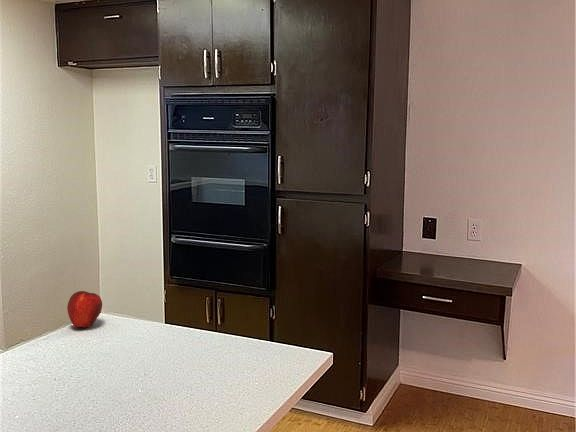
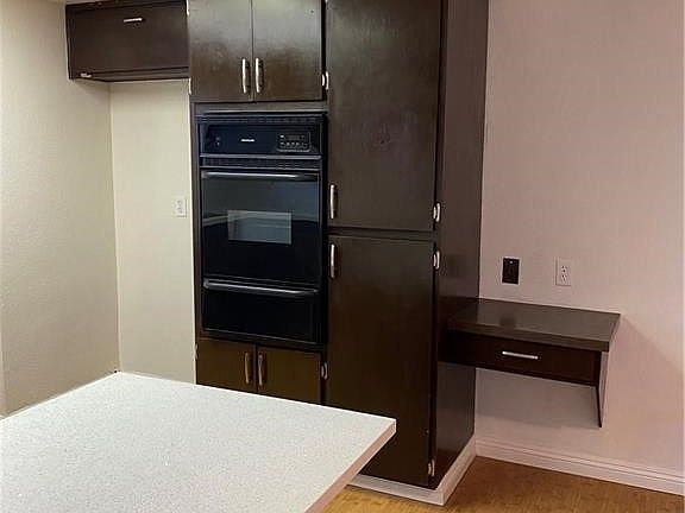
- apple (85, 308)
